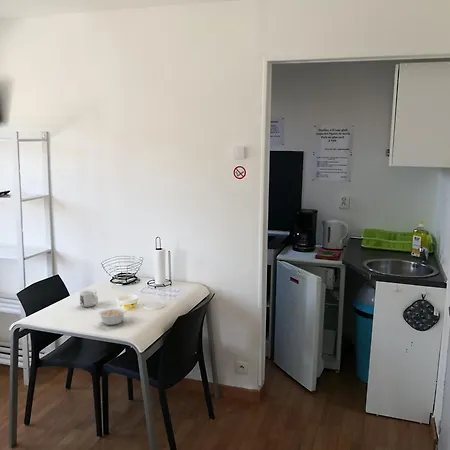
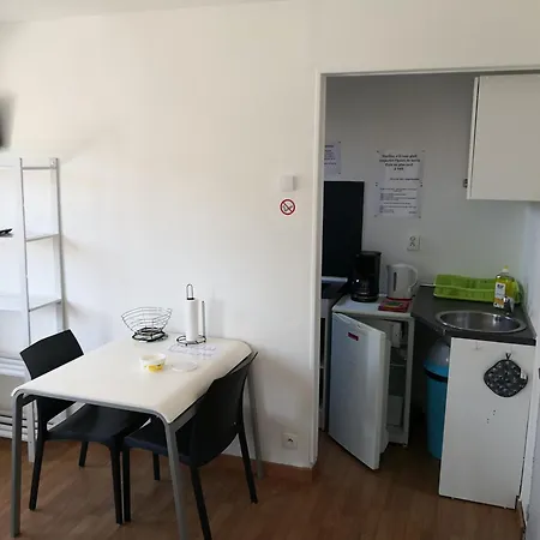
- mug (90, 298)
- legume (113, 315)
